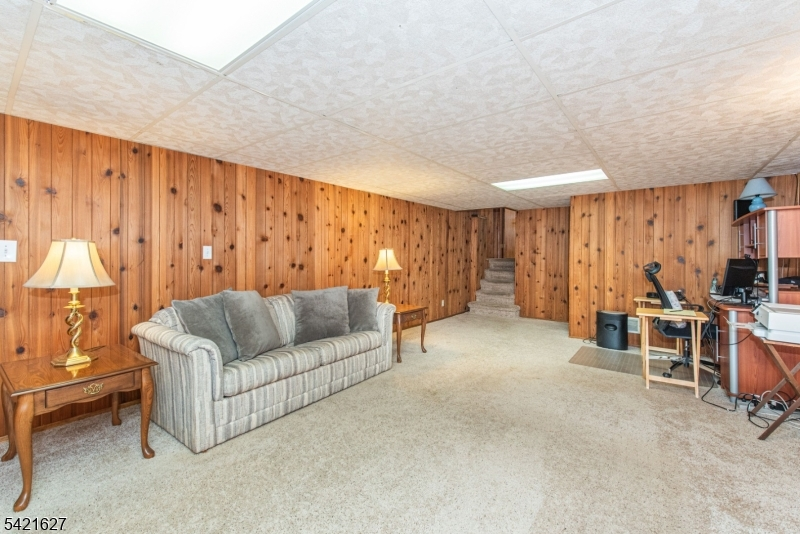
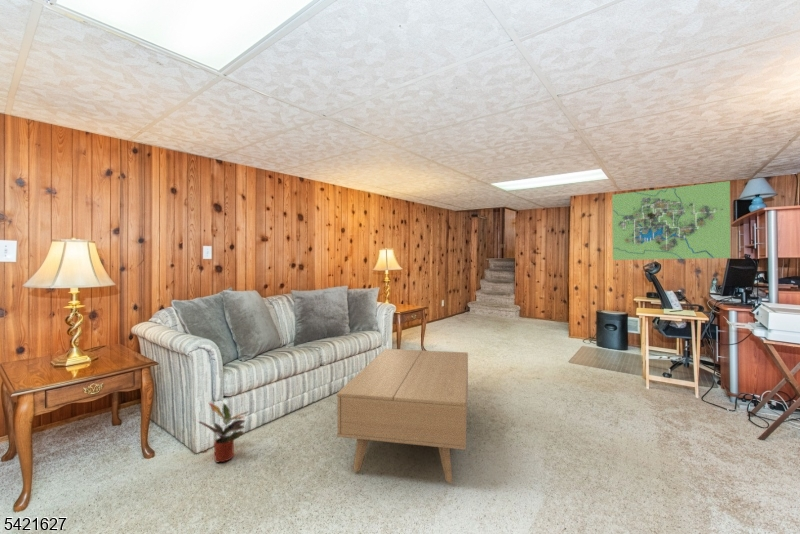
+ map (666, 225)
+ potted plant (228, 430)
+ coffee table (413, 401)
